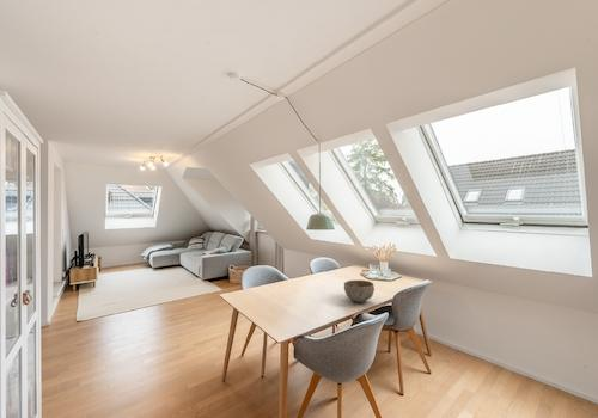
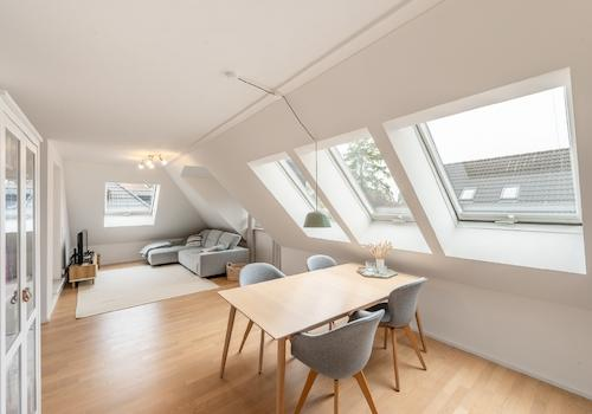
- bowl (360, 291)
